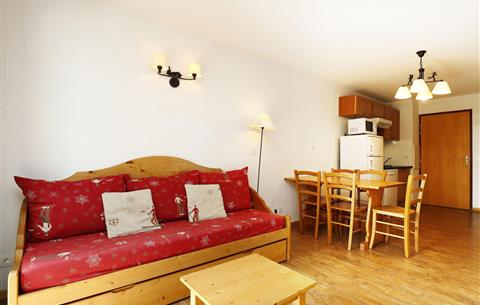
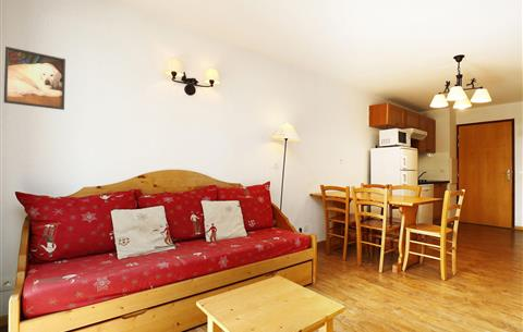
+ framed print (36, 79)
